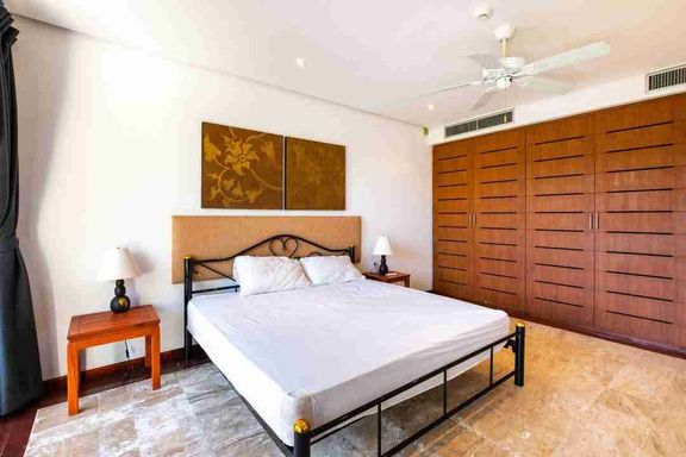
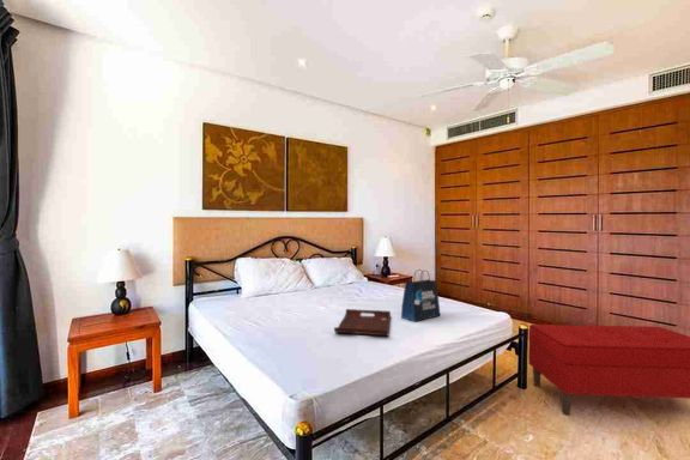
+ tote bag (420, 292)
+ serving tray (364, 321)
+ bench (616, 368)
